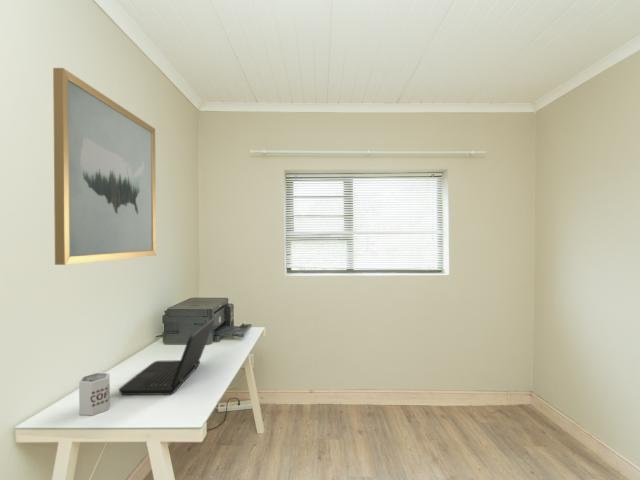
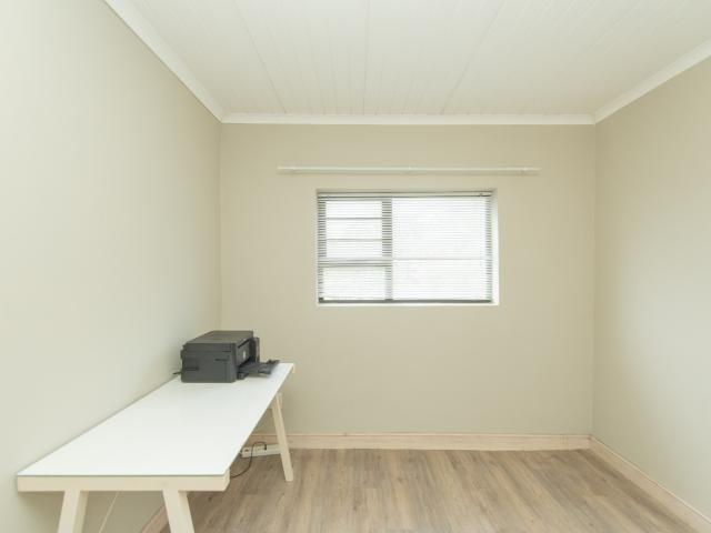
- mug (93, 393)
- laptop (173, 360)
- wall art (115, 182)
